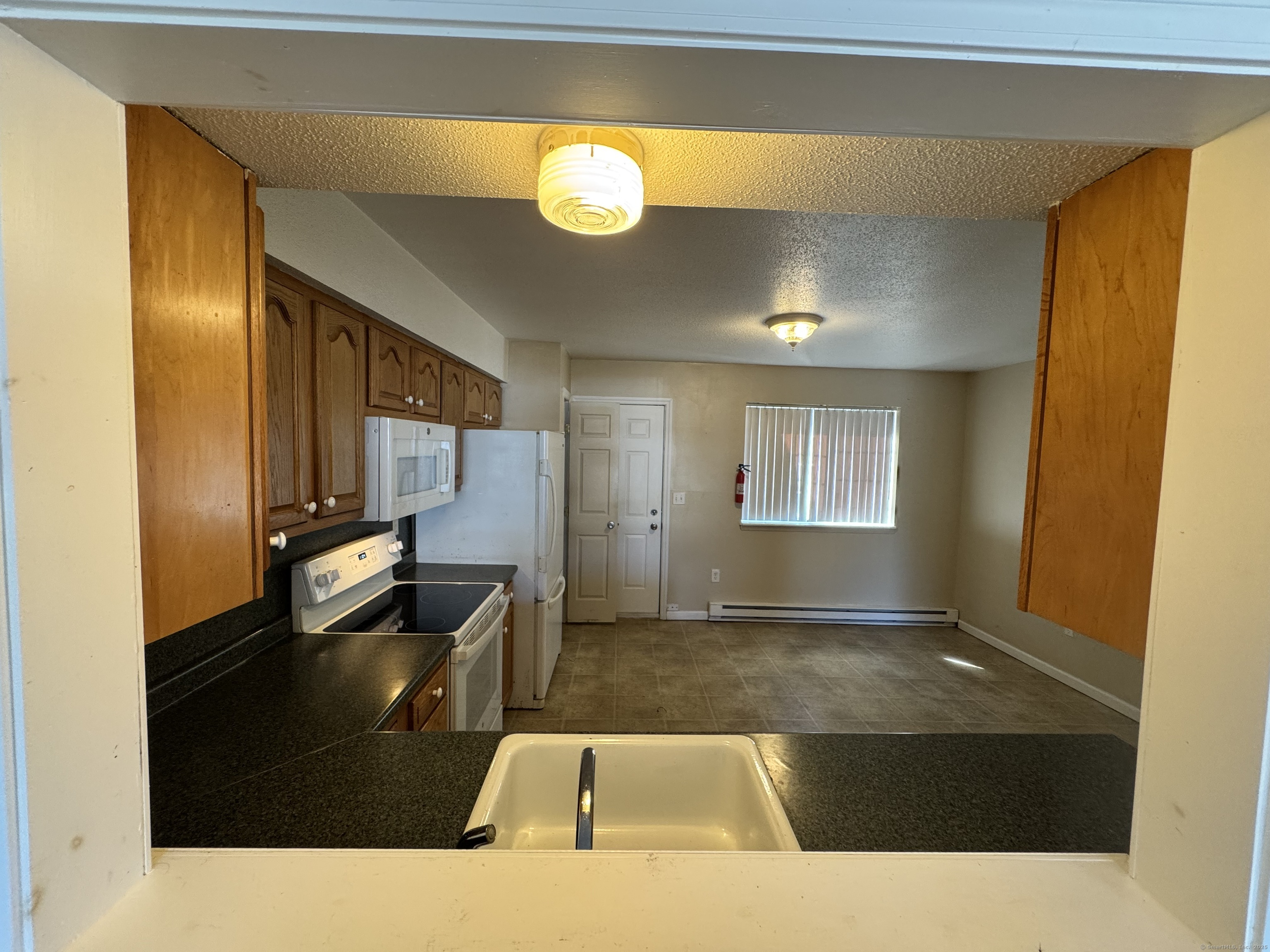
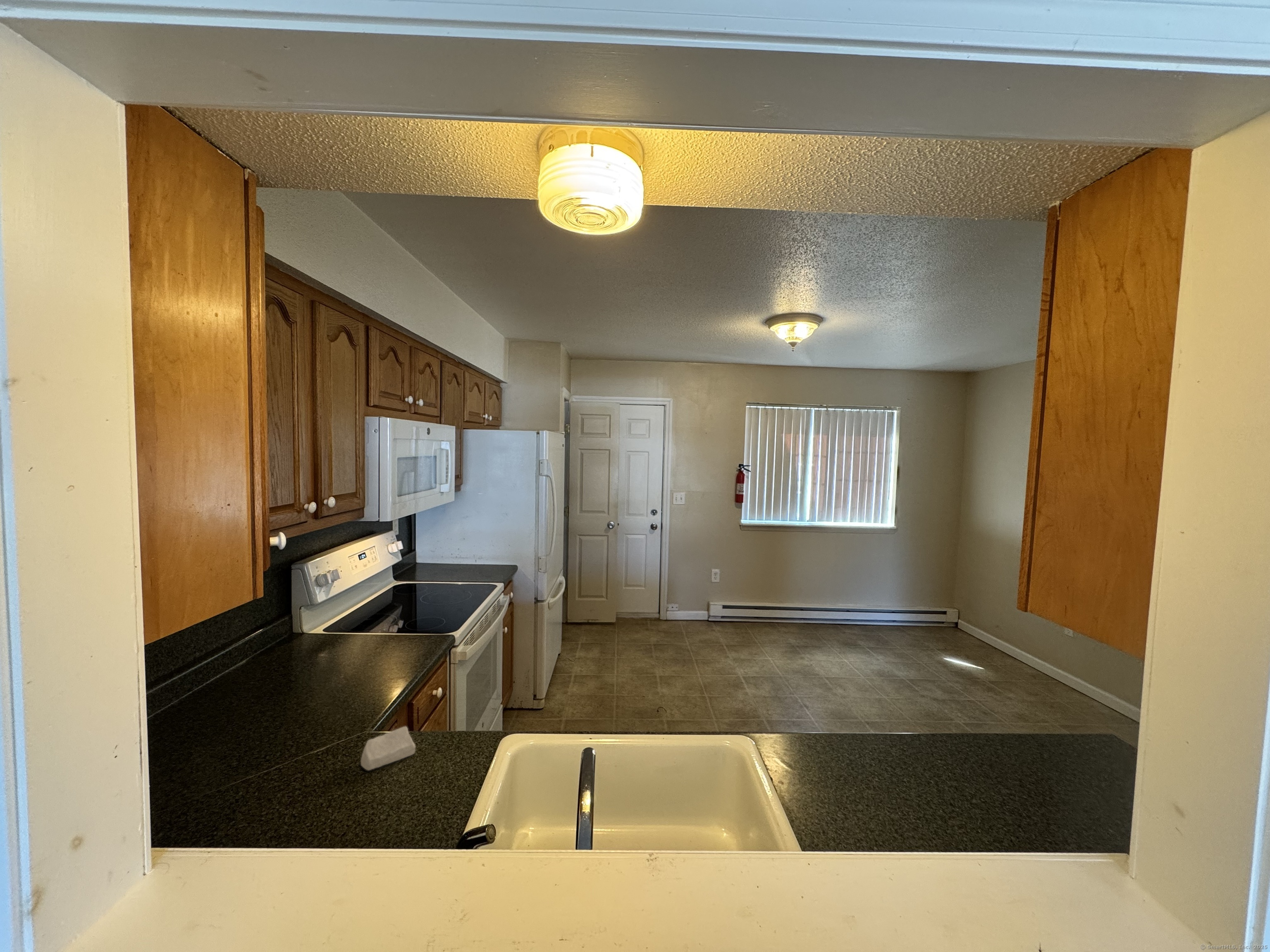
+ soap bar (387, 747)
